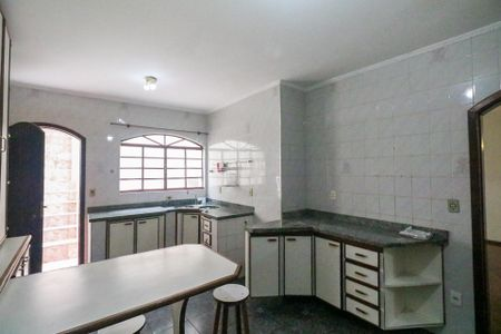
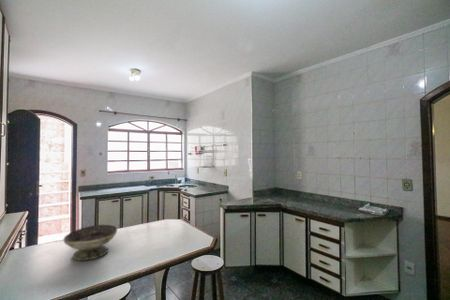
+ decorative bowl (91, 242)
